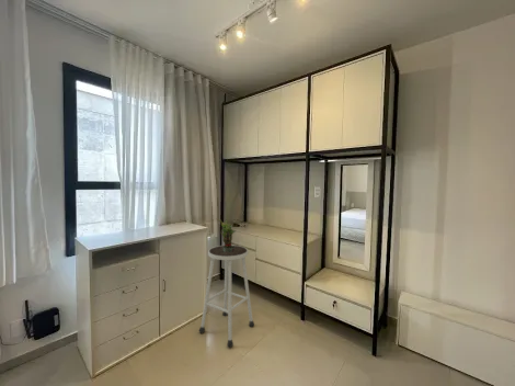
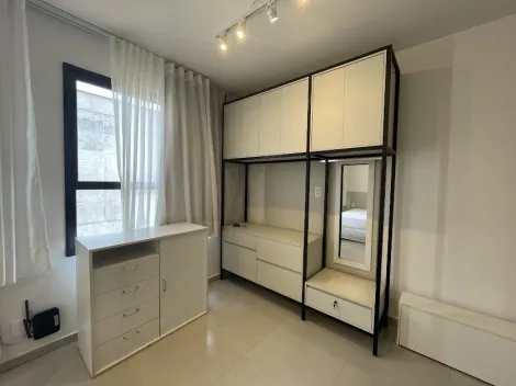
- potted plant (226, 234)
- stool (228, 290)
